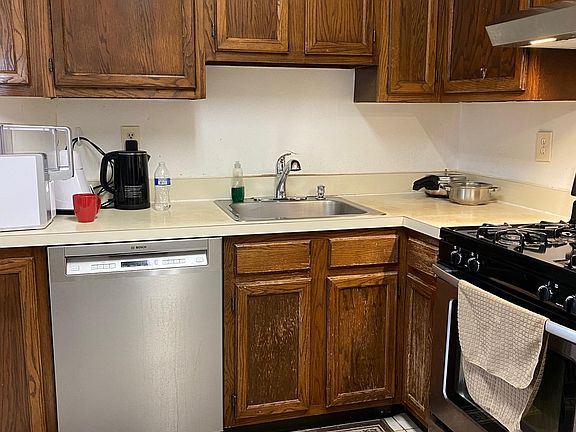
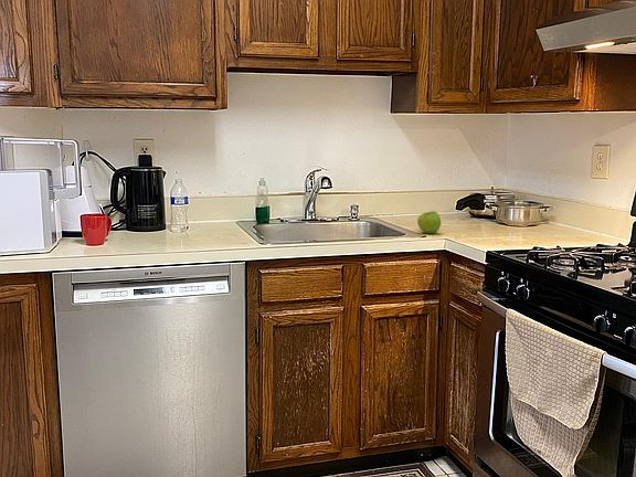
+ fruit (428, 222)
